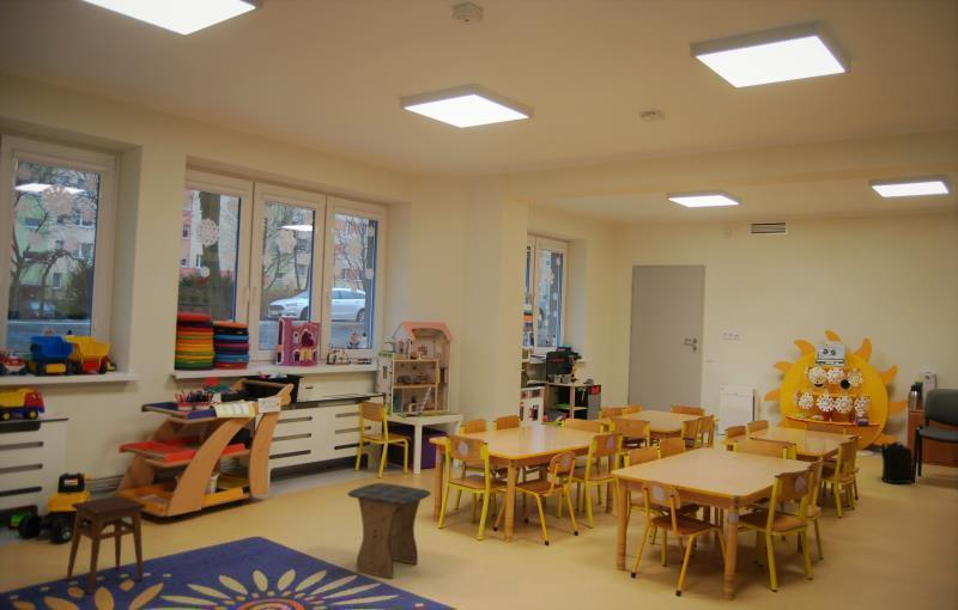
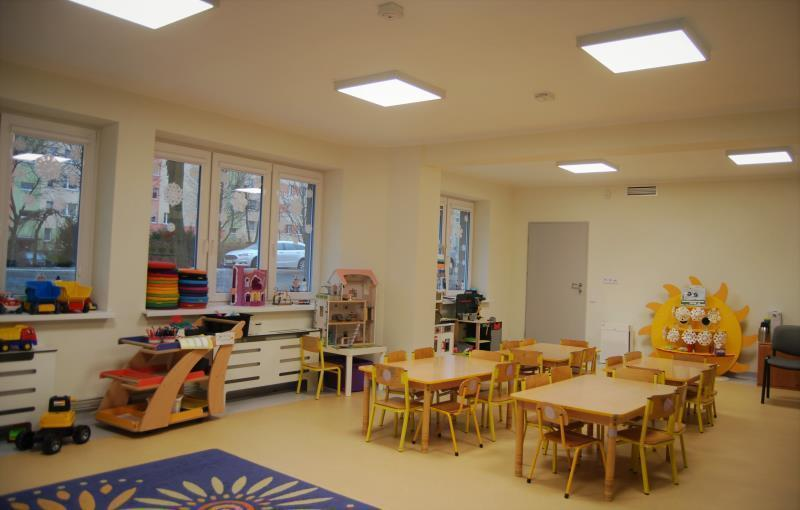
- stool (105, 538)
- stool (388, 529)
- backpack (895, 460)
